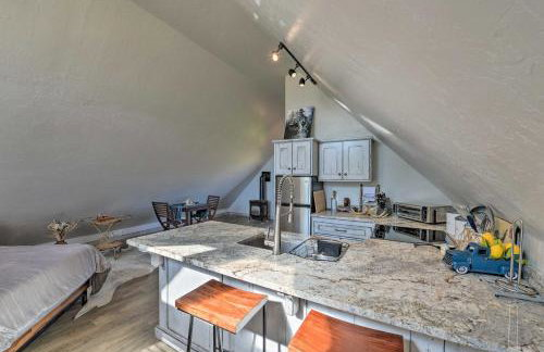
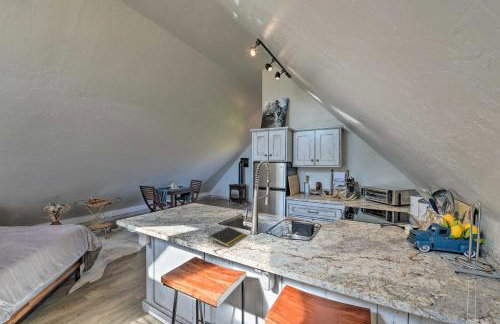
+ notepad (228, 236)
